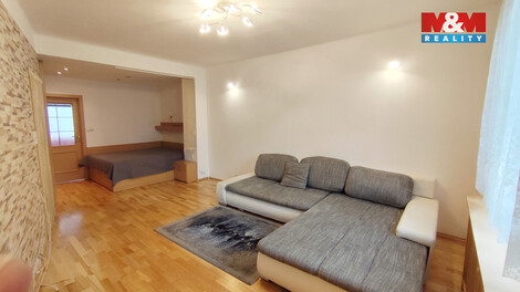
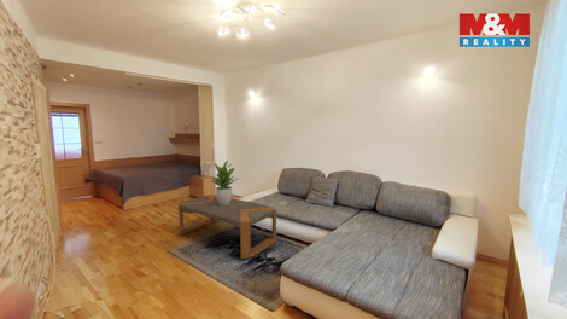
+ potted plant (222, 182)
+ coffee table (226, 221)
